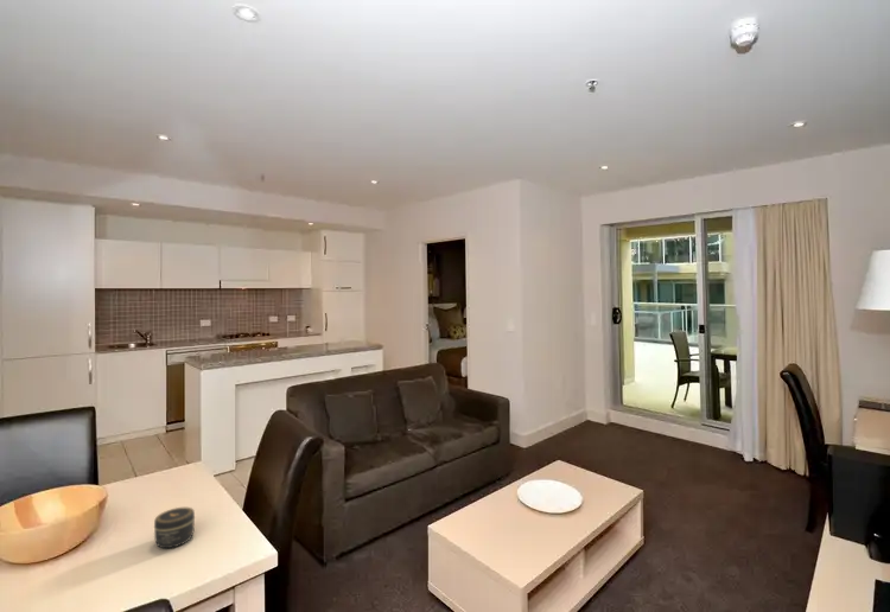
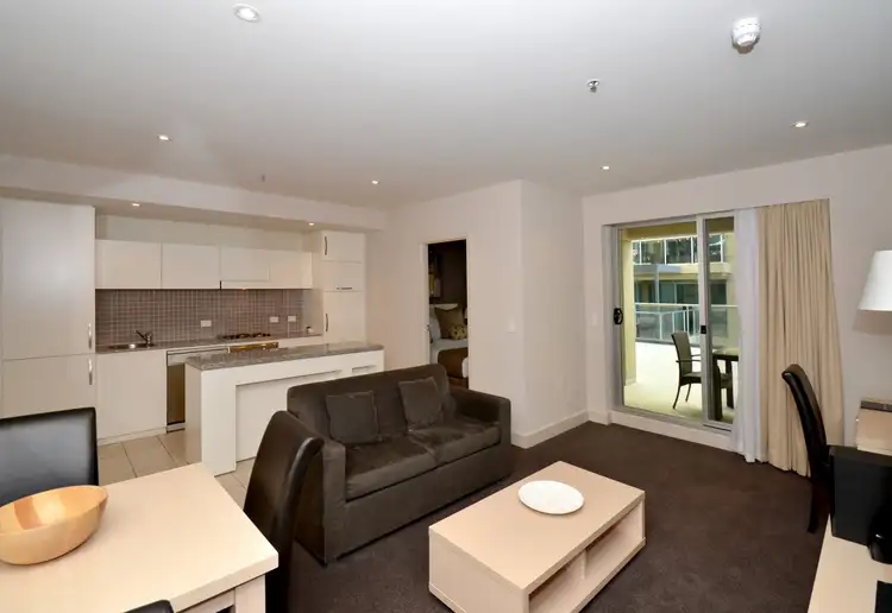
- jar (174, 527)
